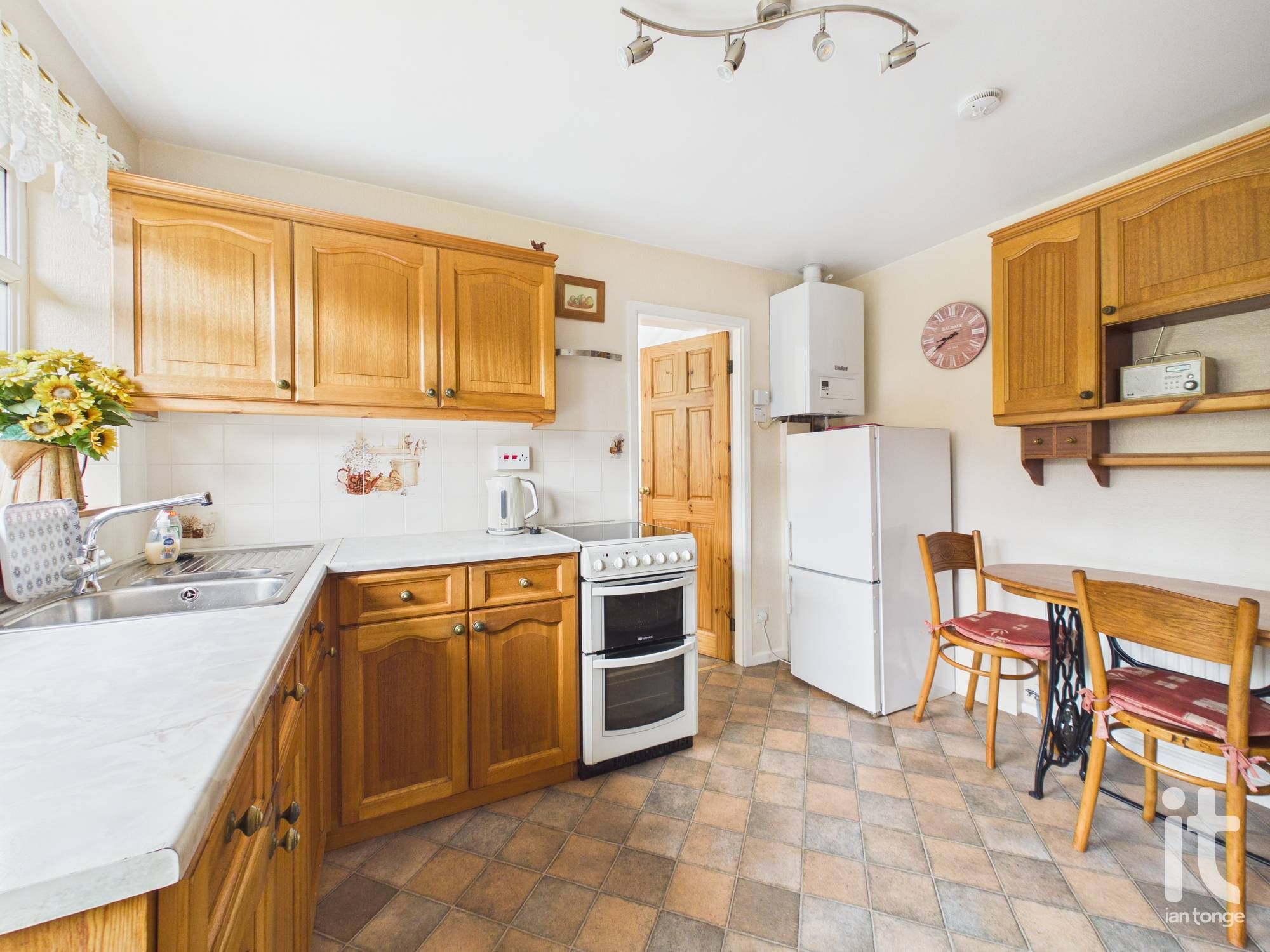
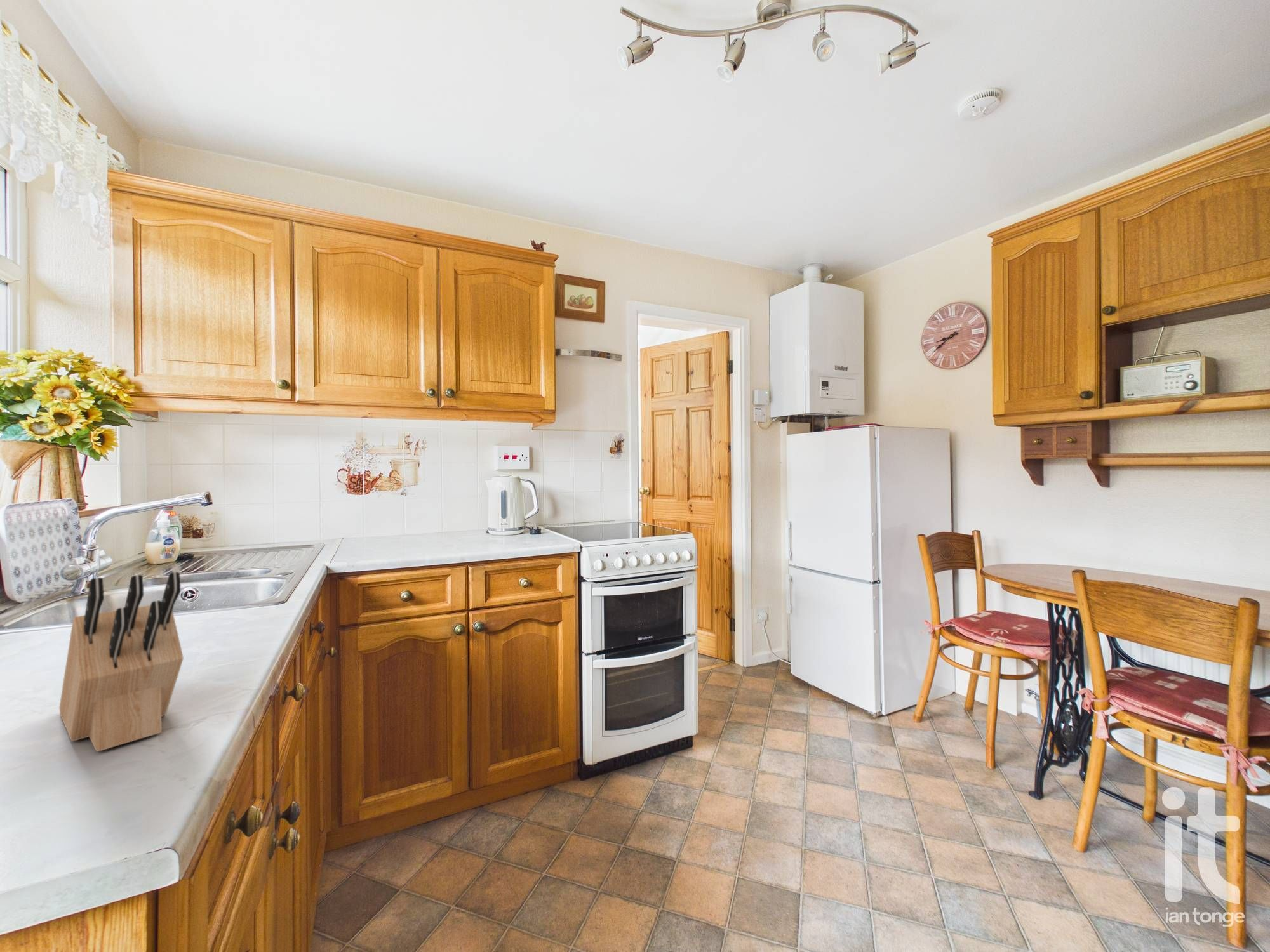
+ knife block (121, 646)
